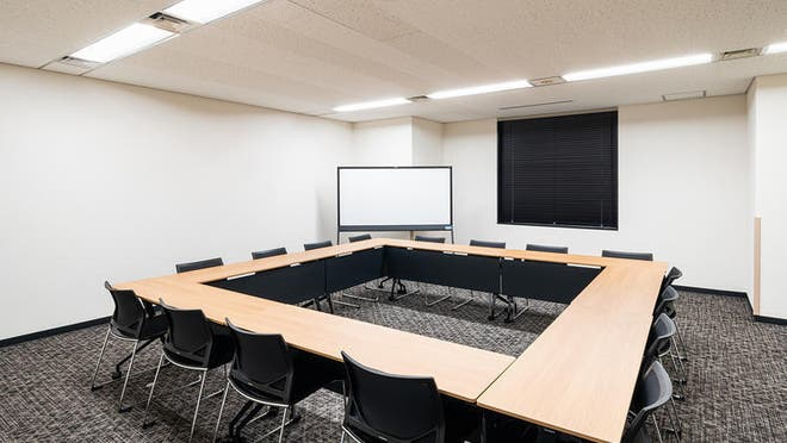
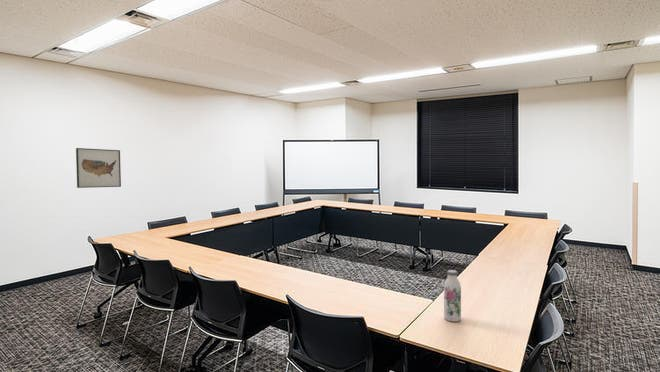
+ water bottle (452, 294)
+ wall art (99, 168)
